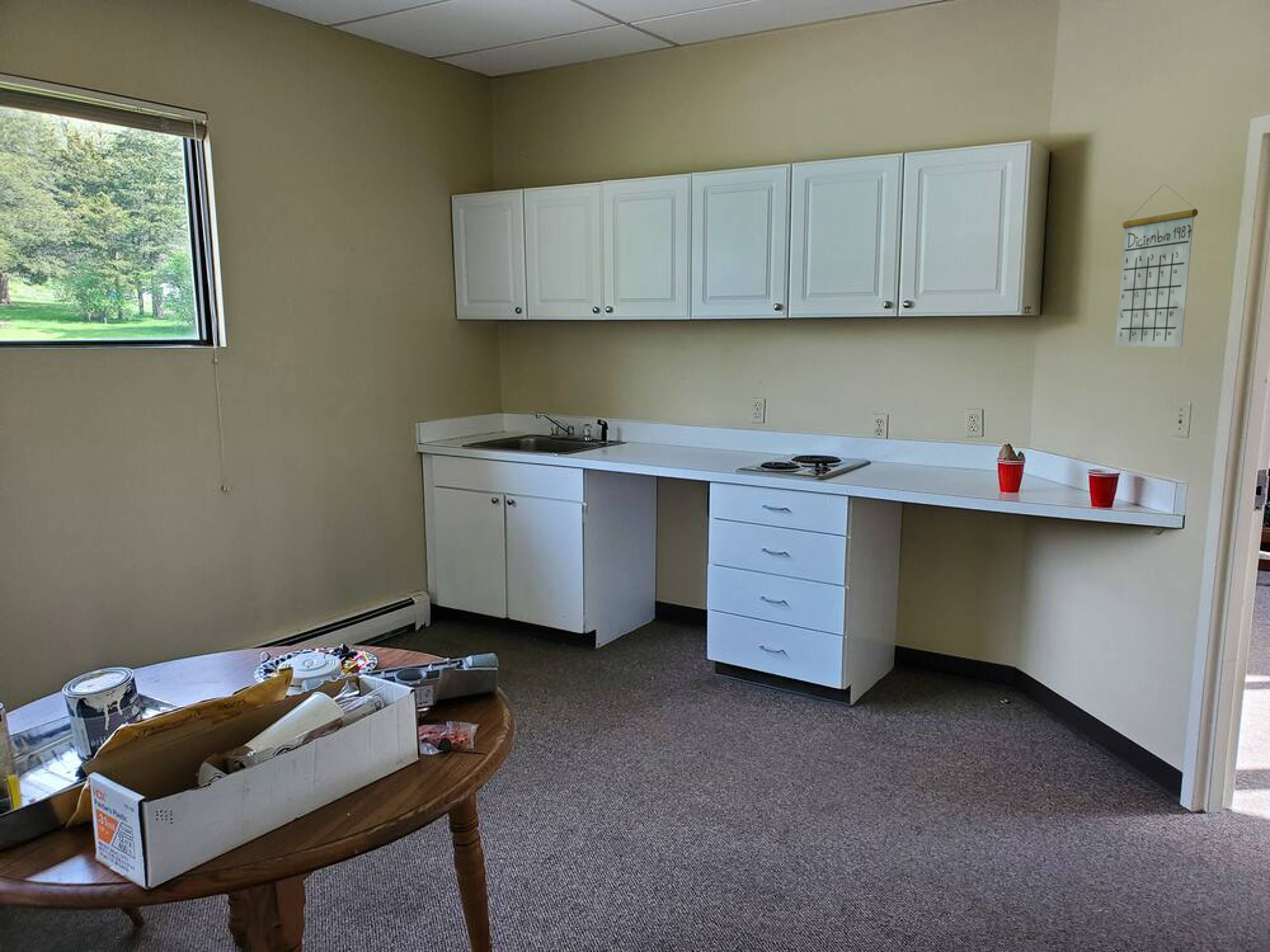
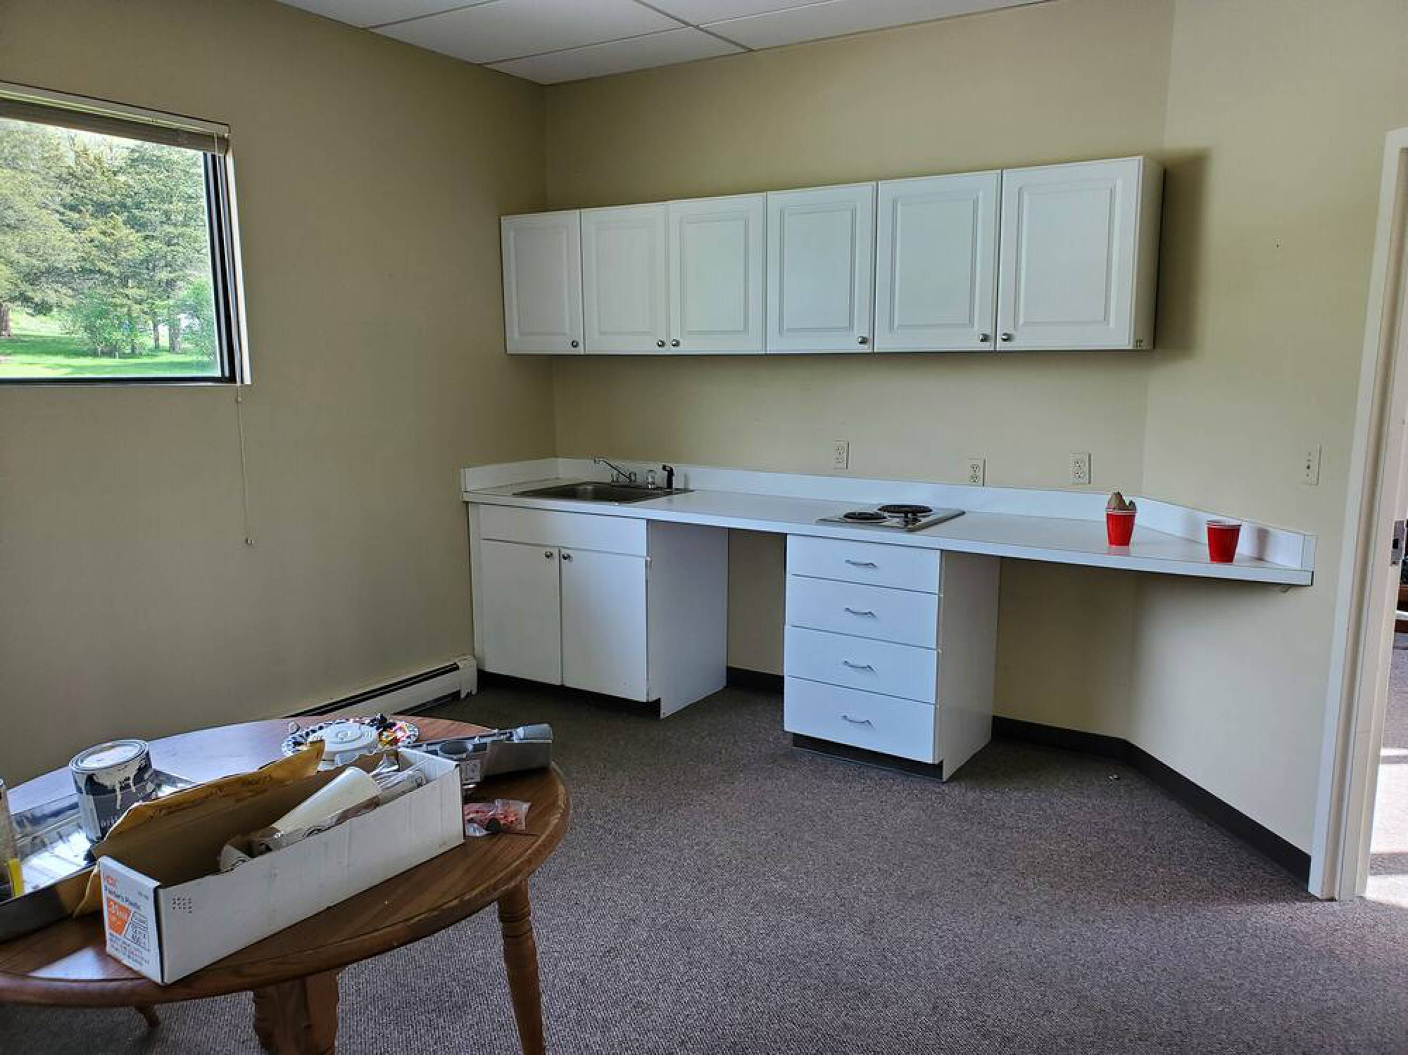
- calendar (1154, 266)
